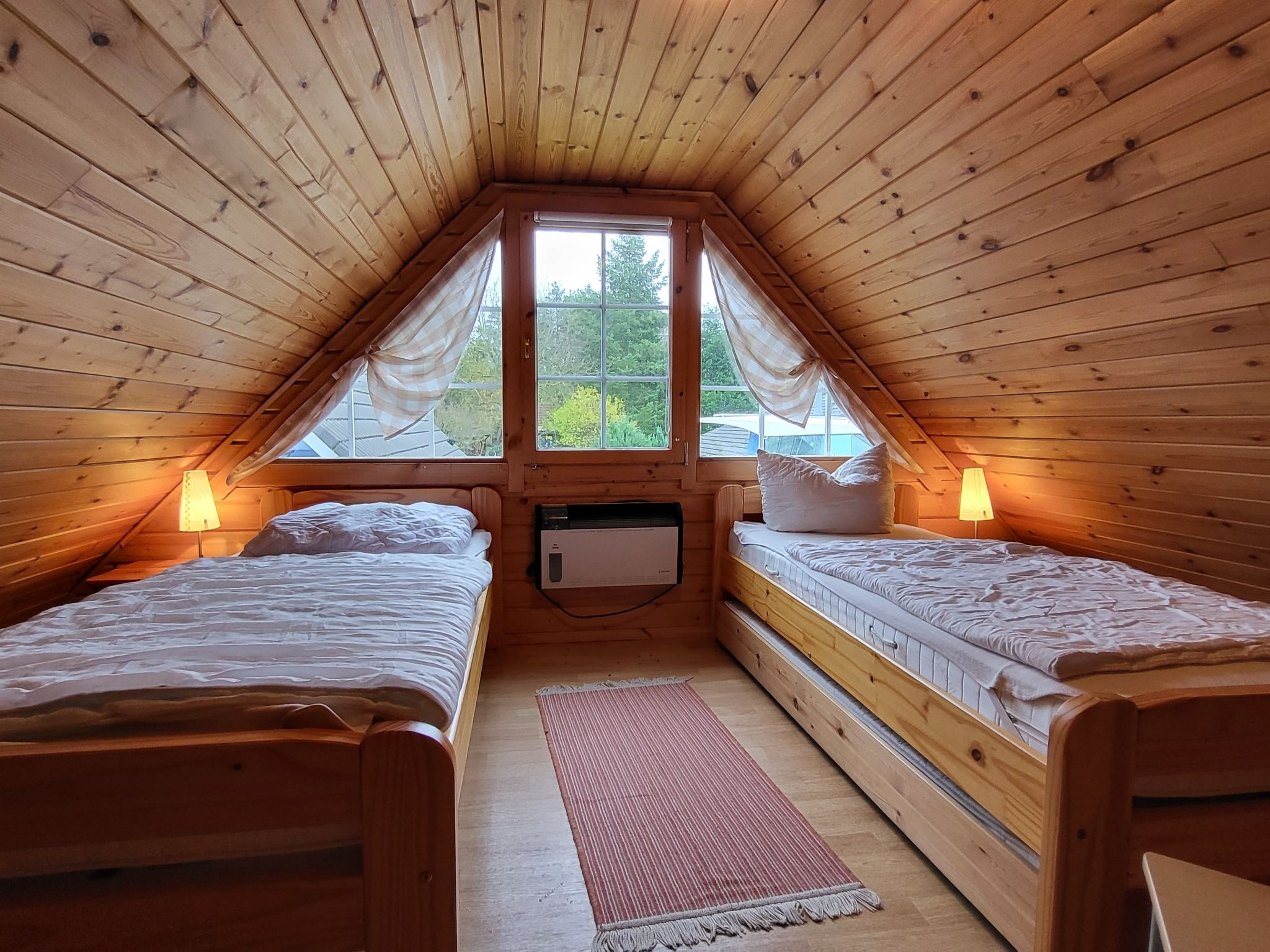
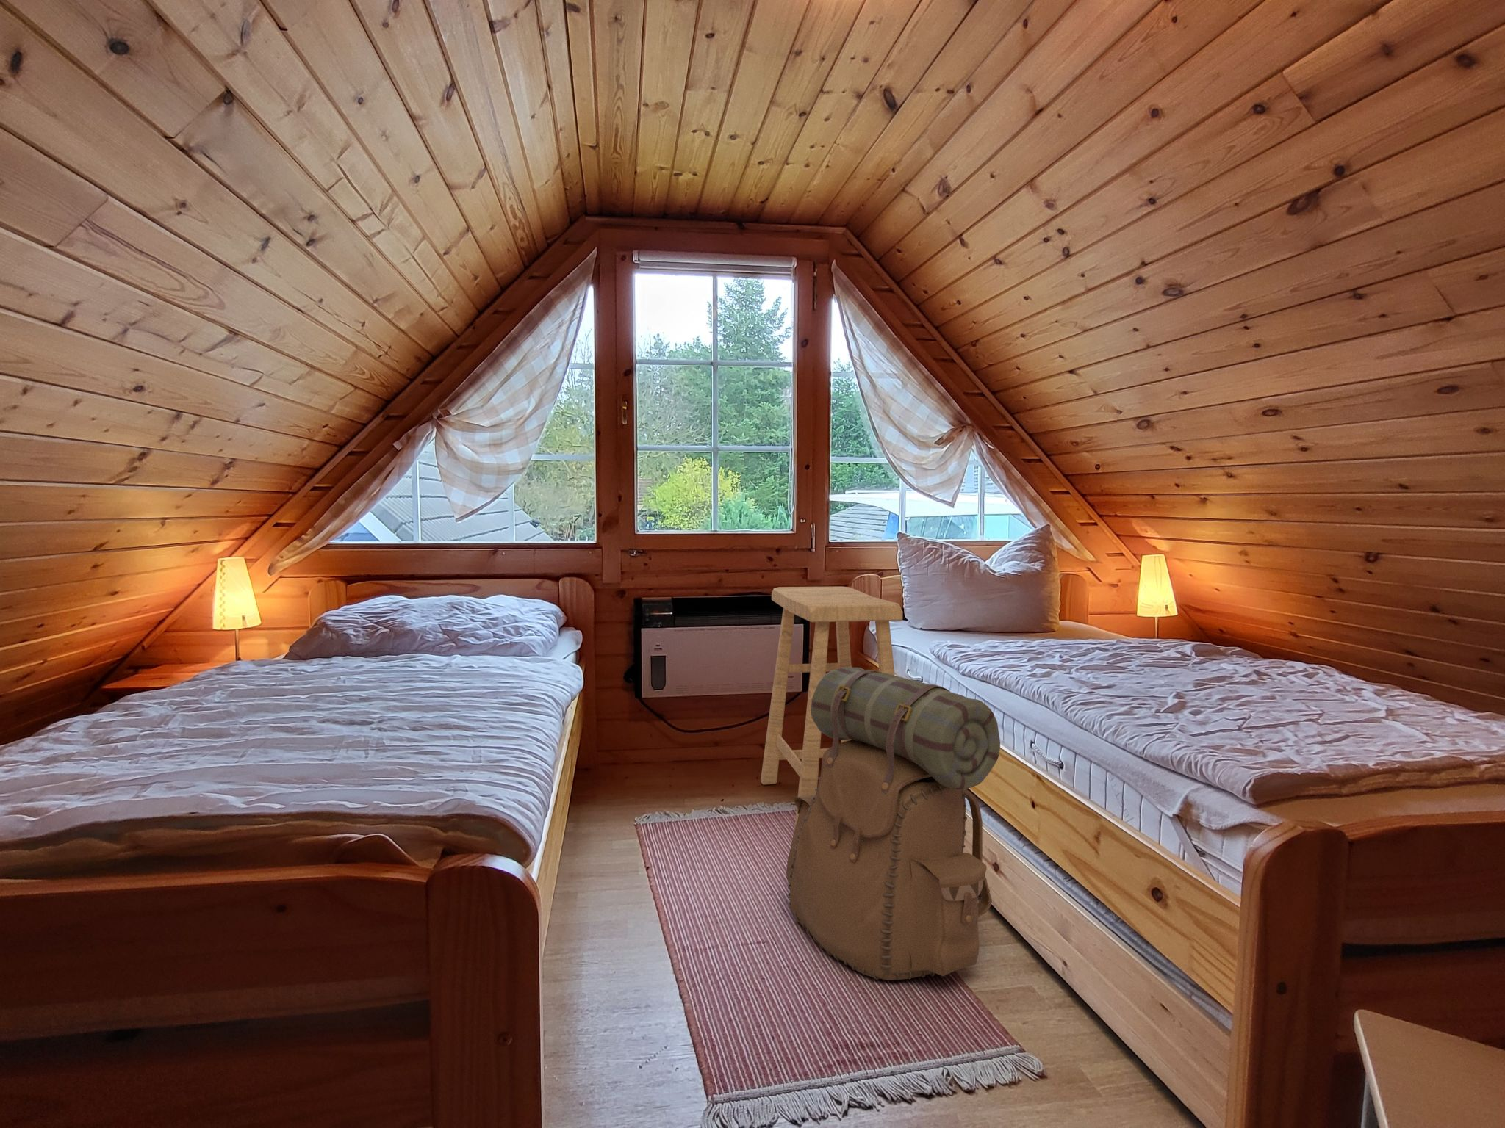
+ stool (813, 693)
+ backpack (898, 807)
